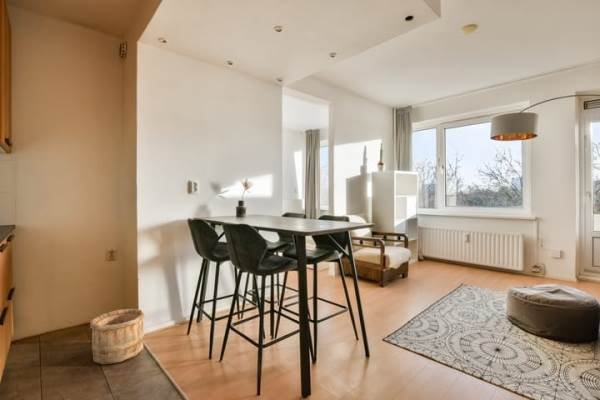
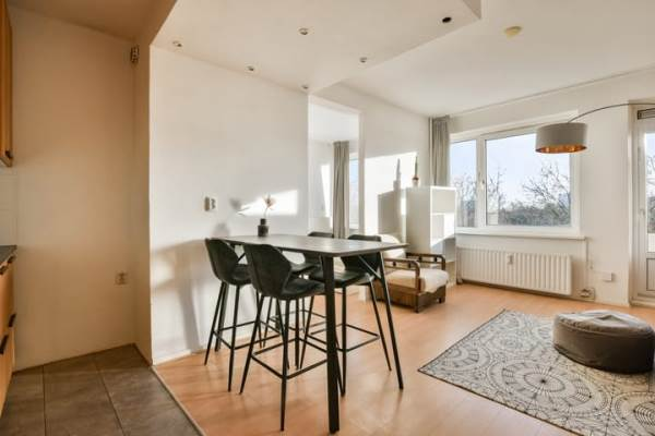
- wooden bucket (118, 334)
